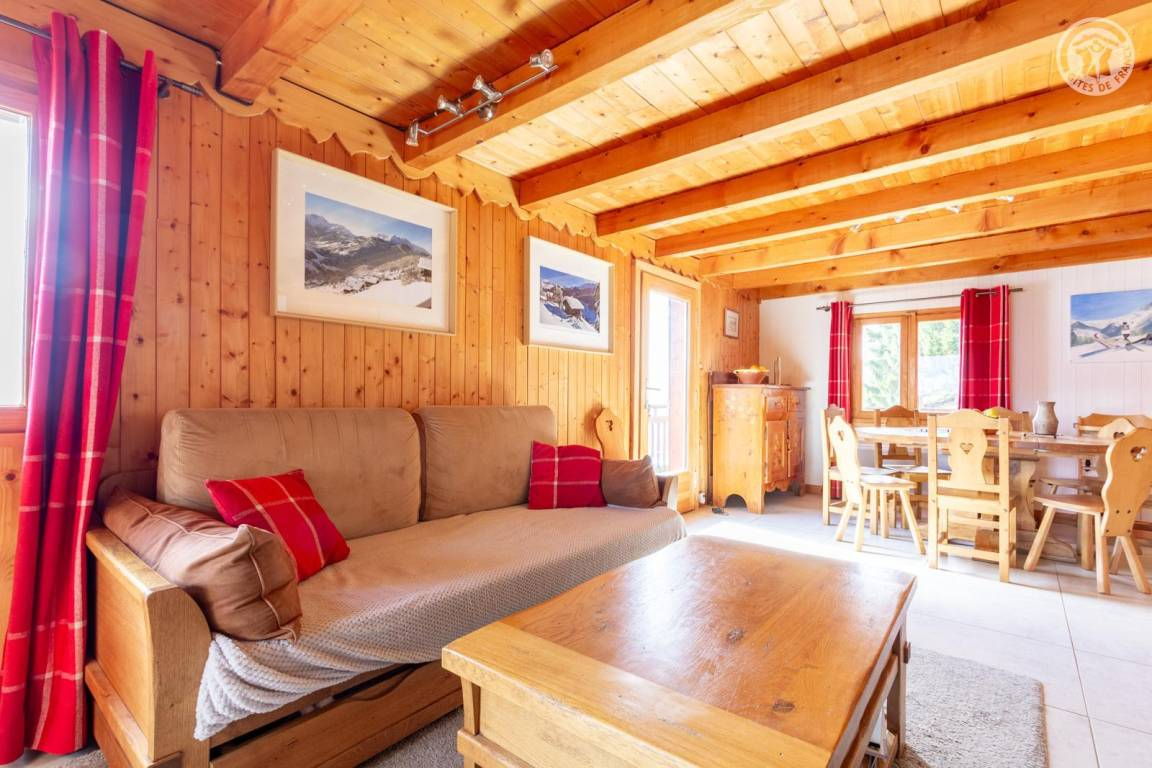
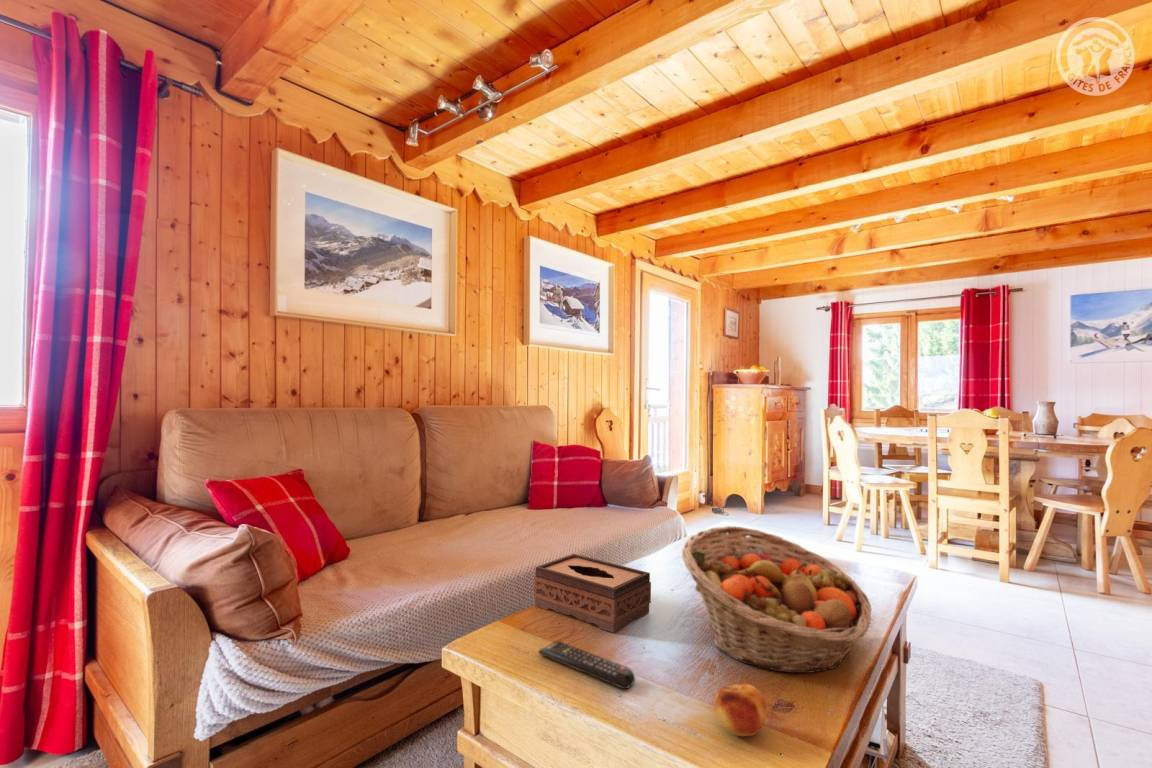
+ fruit (739, 708)
+ fruit basket (774, 591)
+ remote control (584, 663)
+ tissue box (591, 589)
